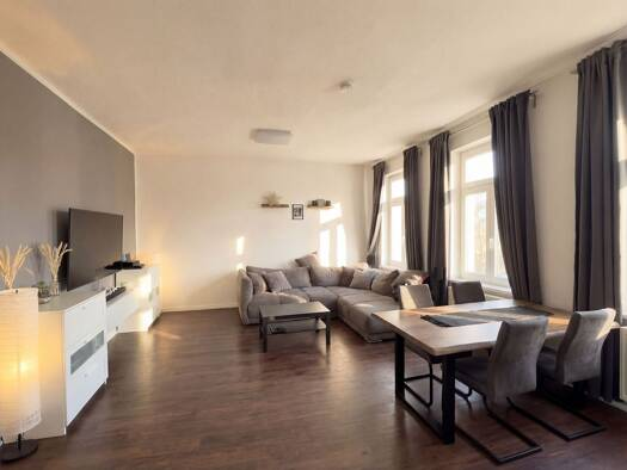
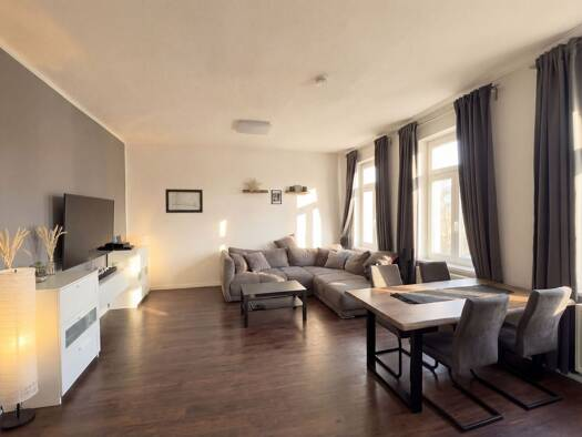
+ wall art (184, 201)
